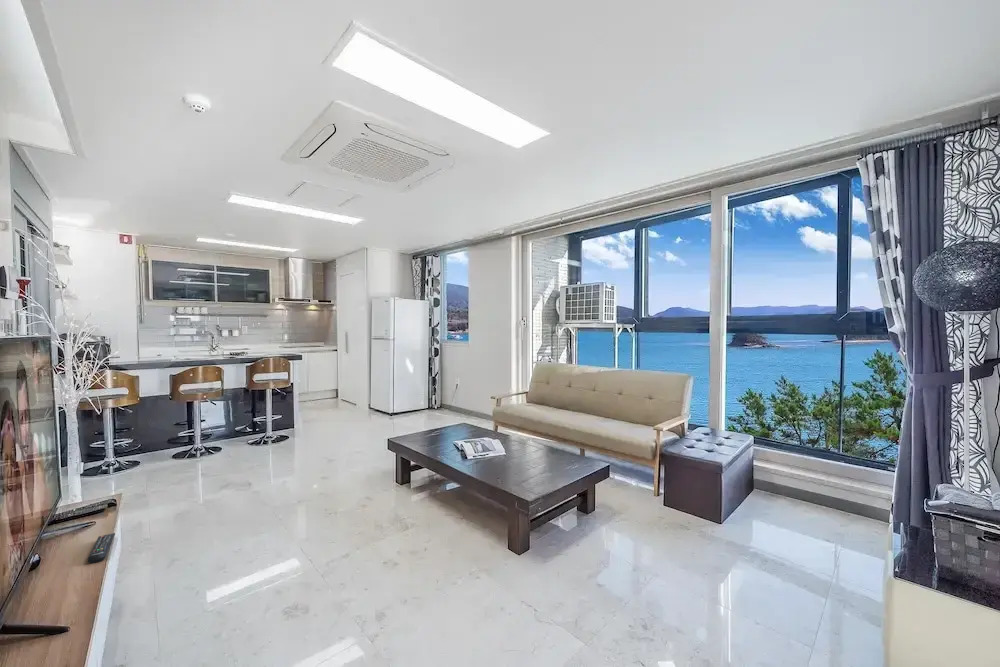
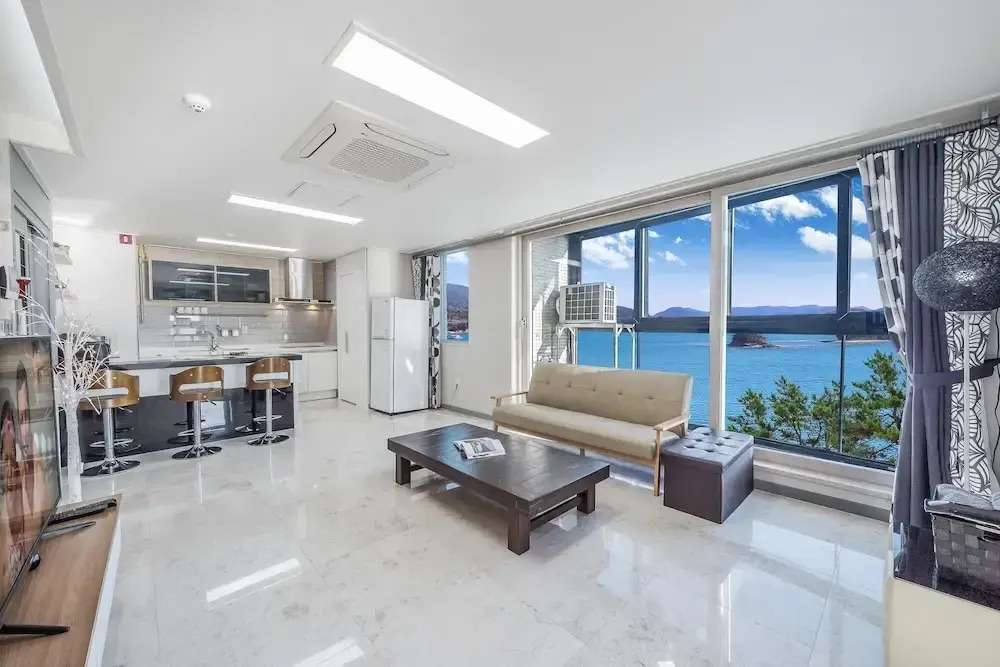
- remote control (102, 546)
